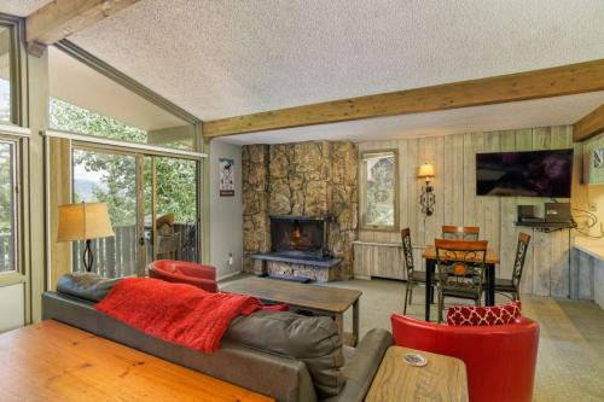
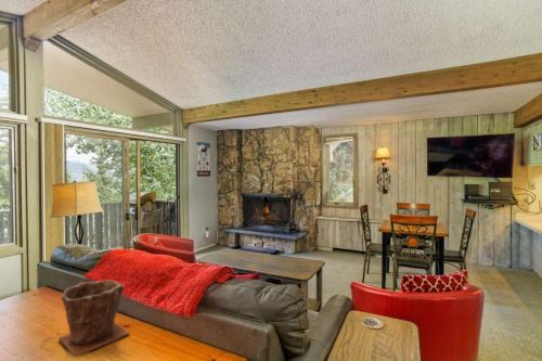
+ plant pot (94, 310)
